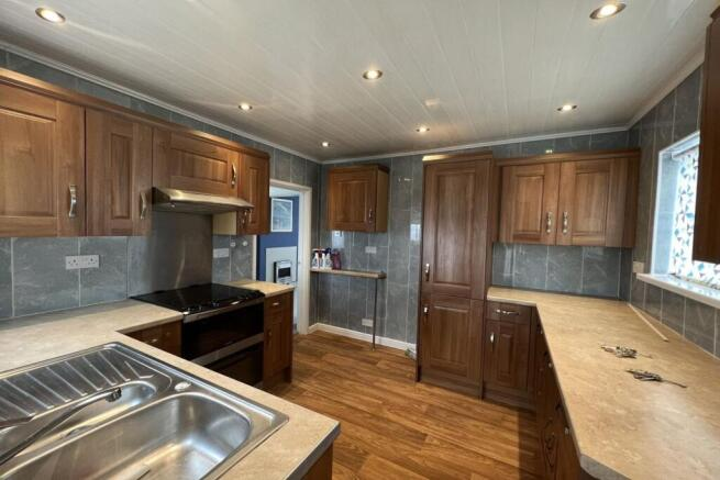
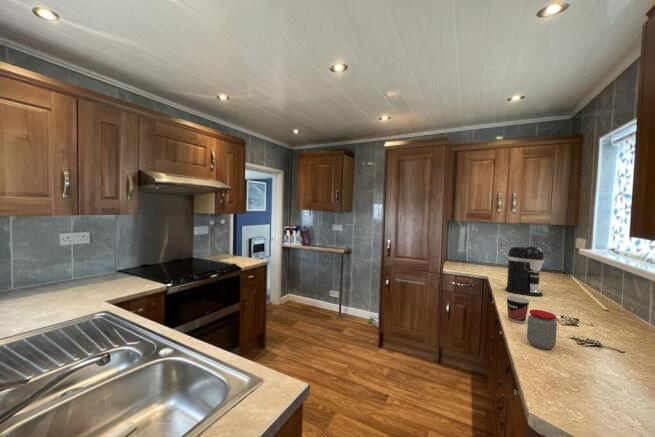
+ jar (541, 329)
+ cup (517, 309)
+ coffee maker (524, 268)
